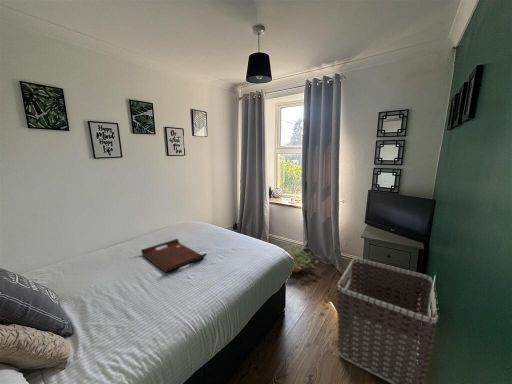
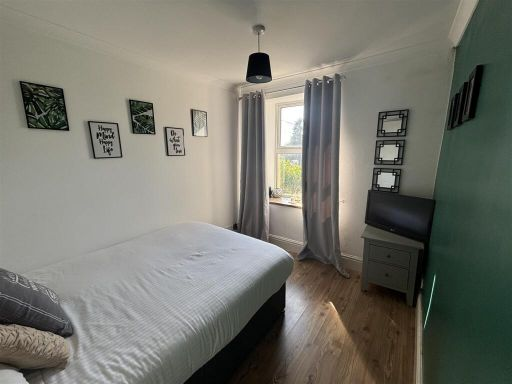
- potted plant (297, 260)
- clothes hamper (382, 315)
- serving tray (173, 253)
